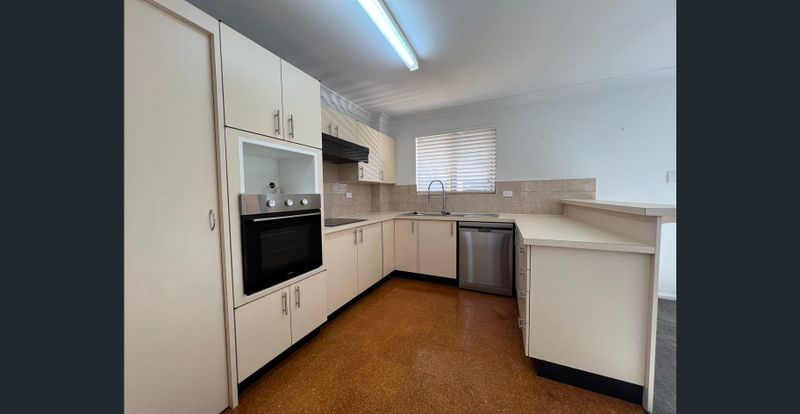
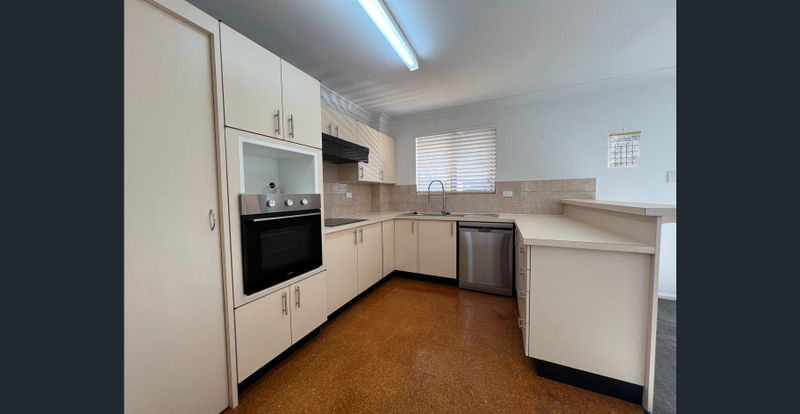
+ calendar (623, 146)
